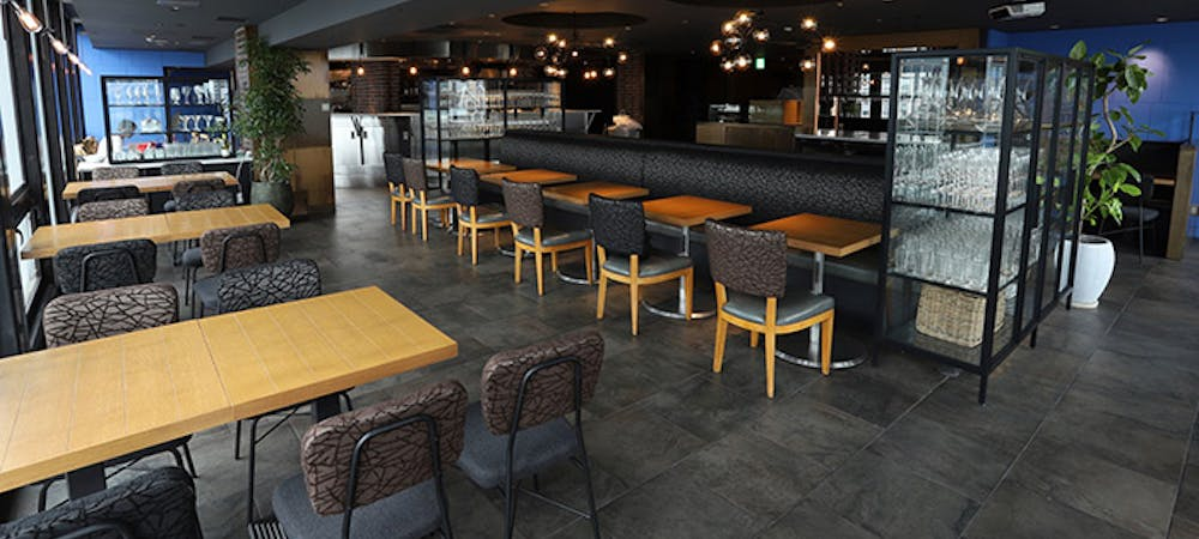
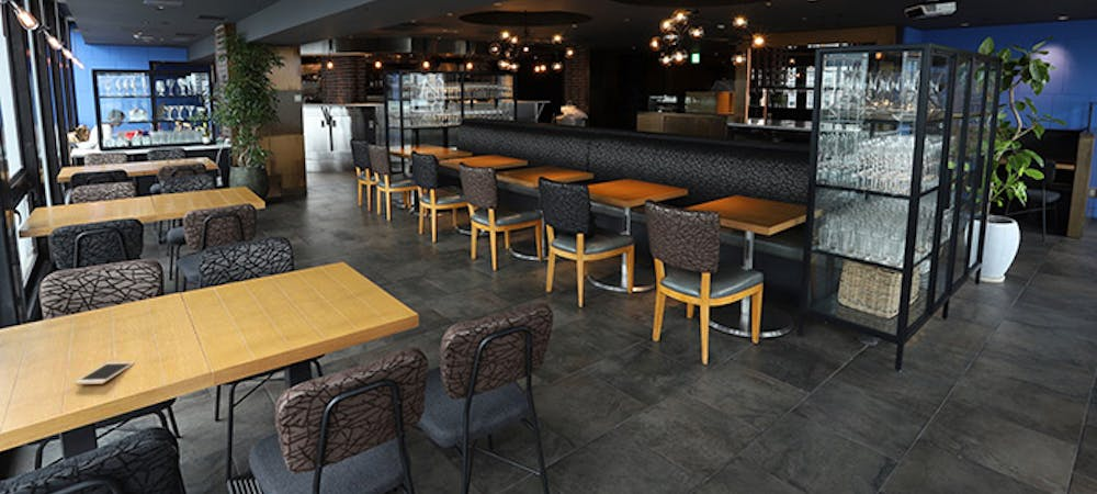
+ cell phone (105, 372)
